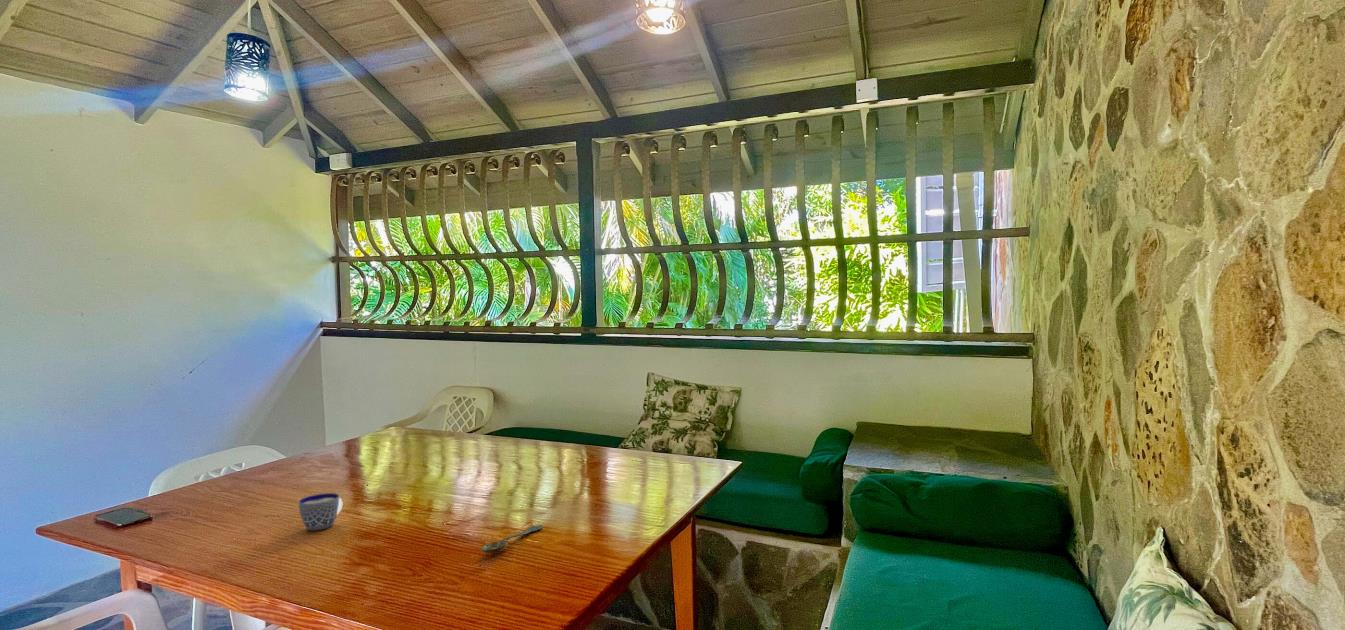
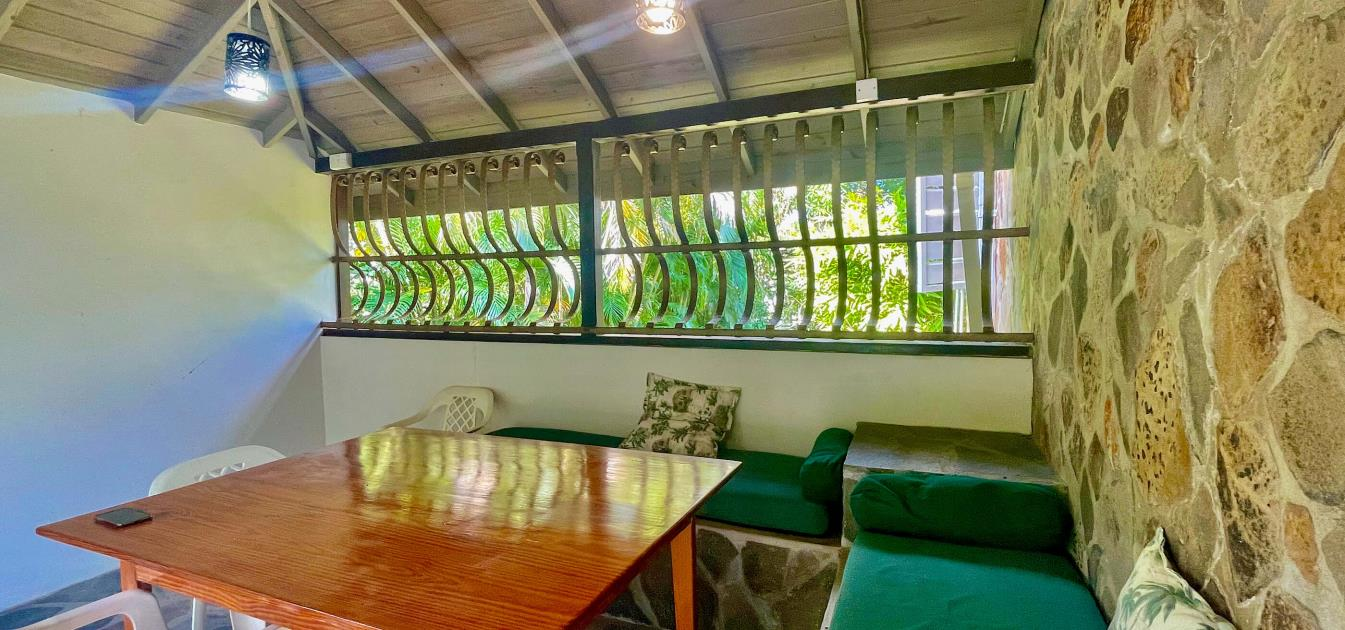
- spoon (514, 536)
- cup (324, 510)
